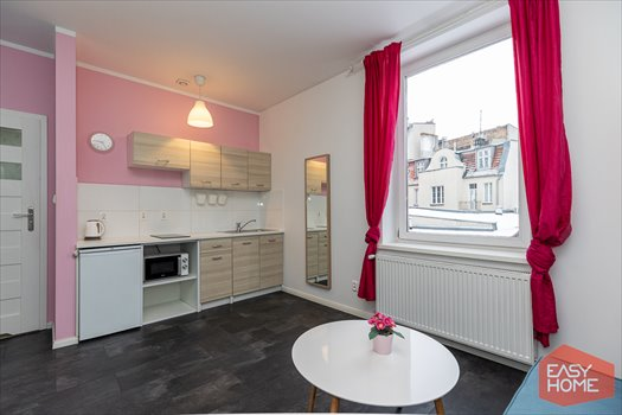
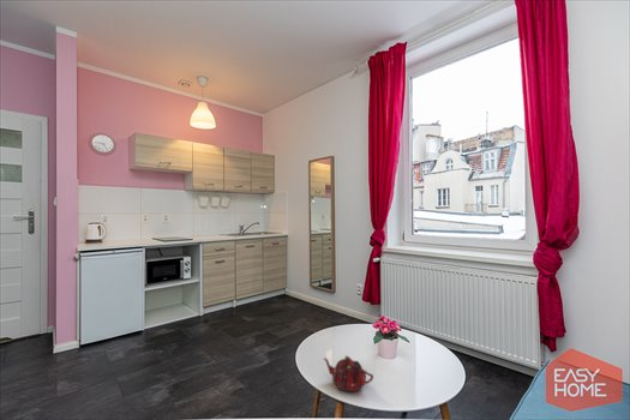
+ teapot (347, 371)
